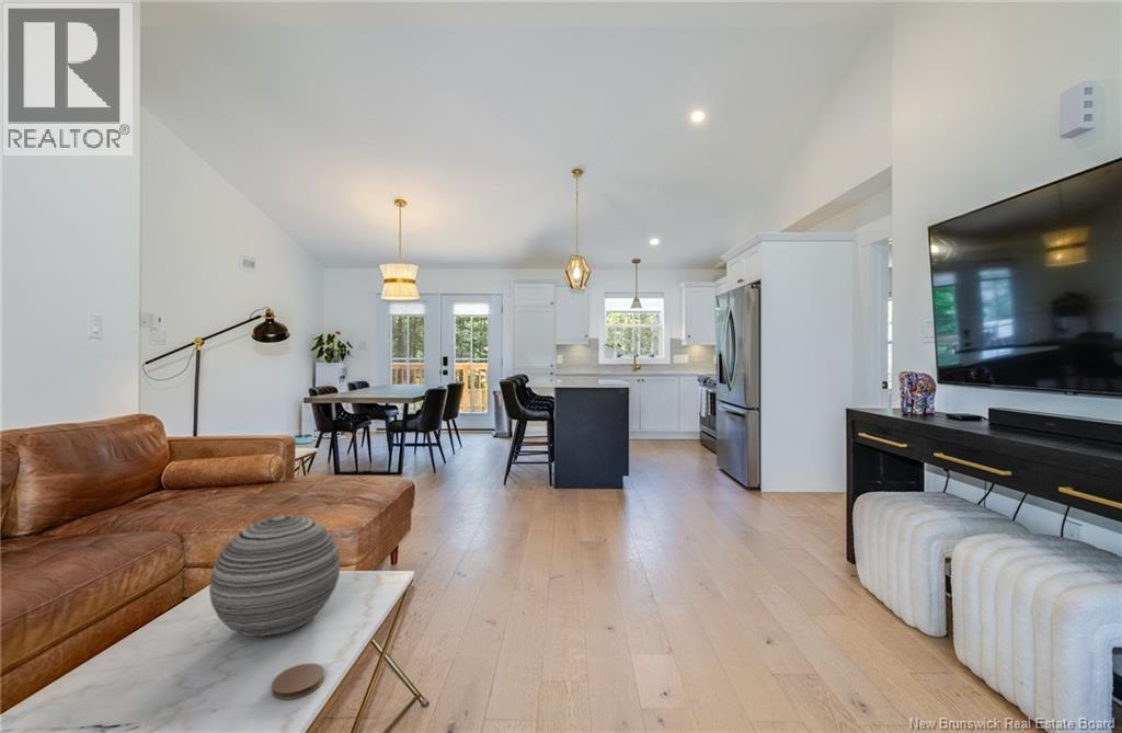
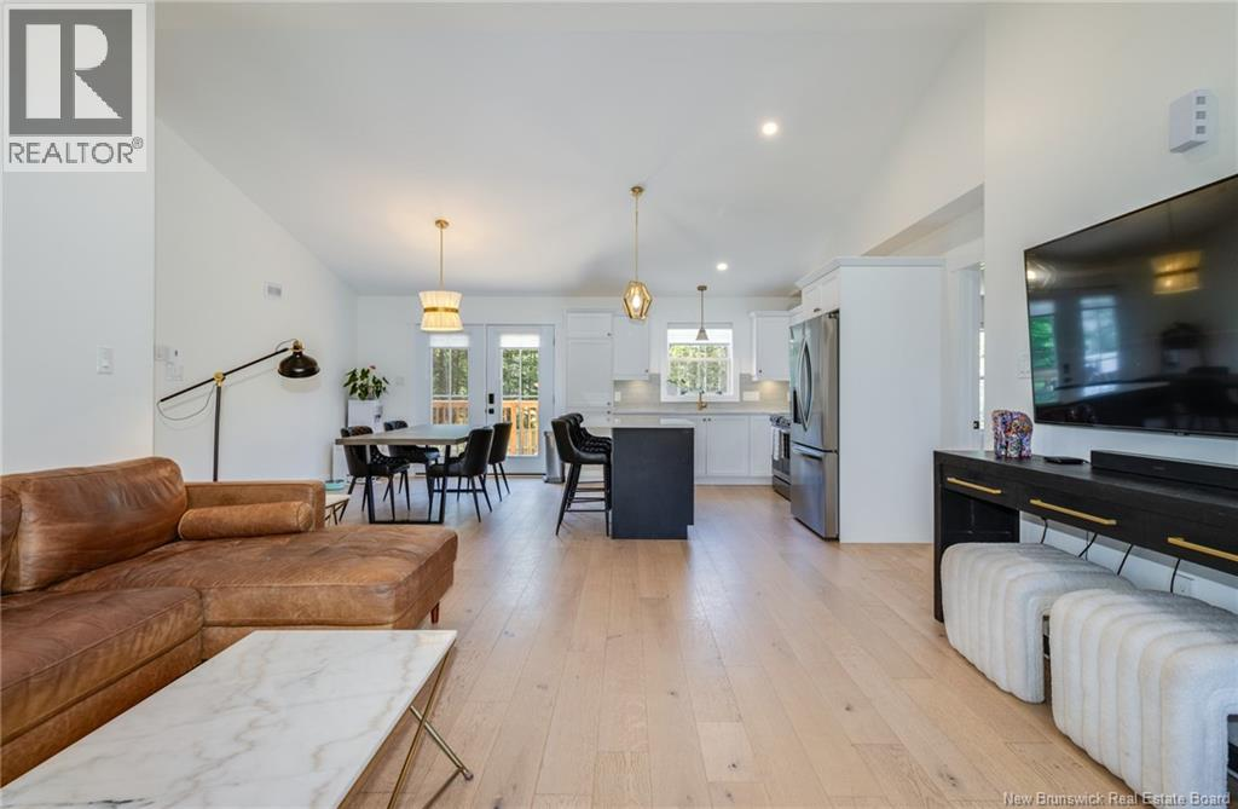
- decorative orb (278, 569)
- coaster (298, 680)
